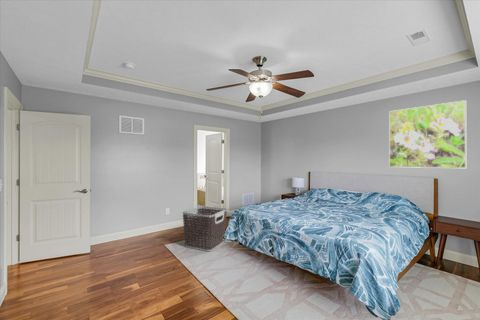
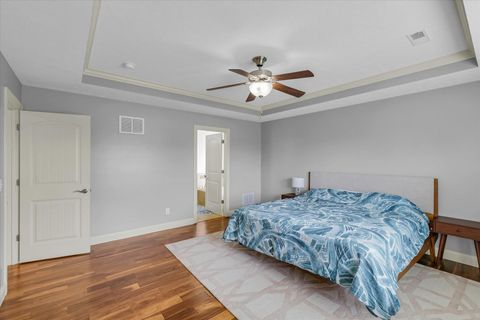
- clothes hamper (205, 227)
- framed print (423, 137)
